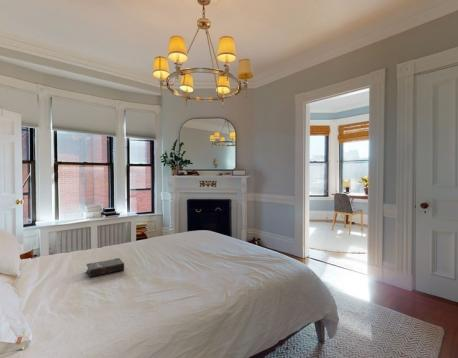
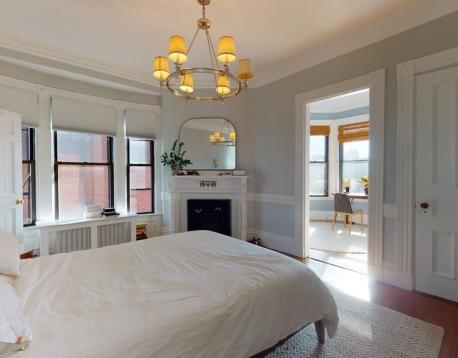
- hardback book (105, 267)
